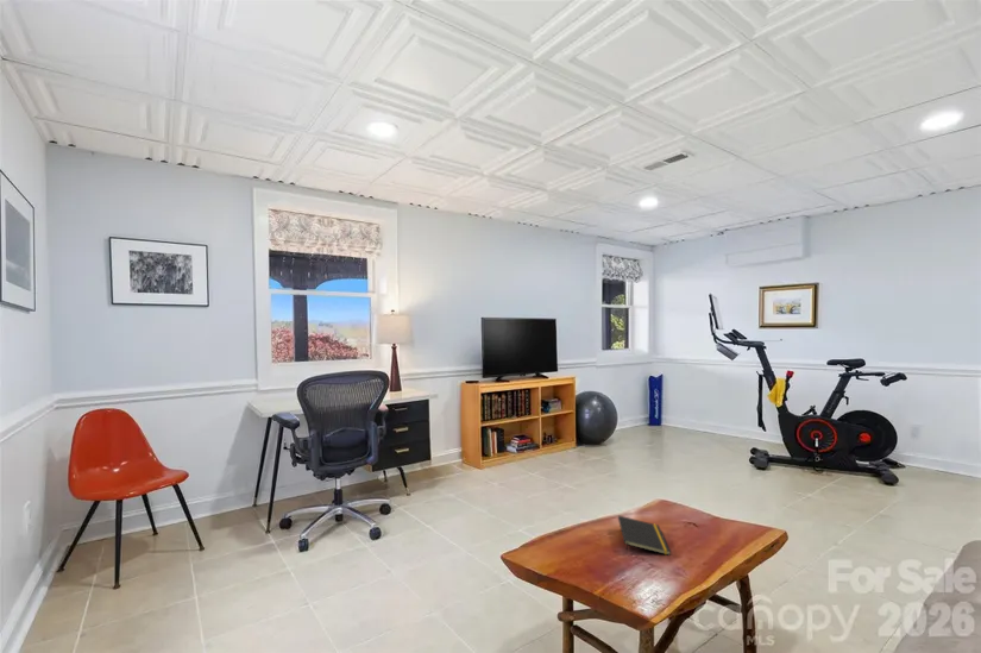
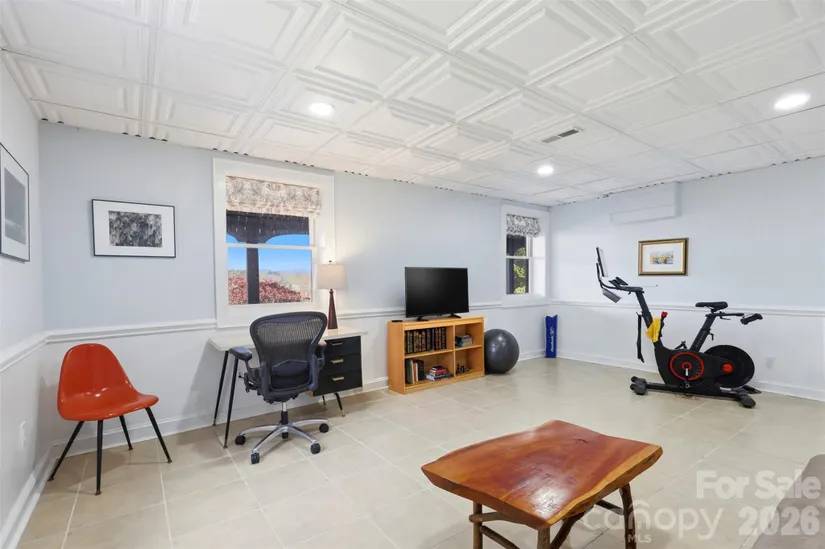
- notepad (642, 534)
